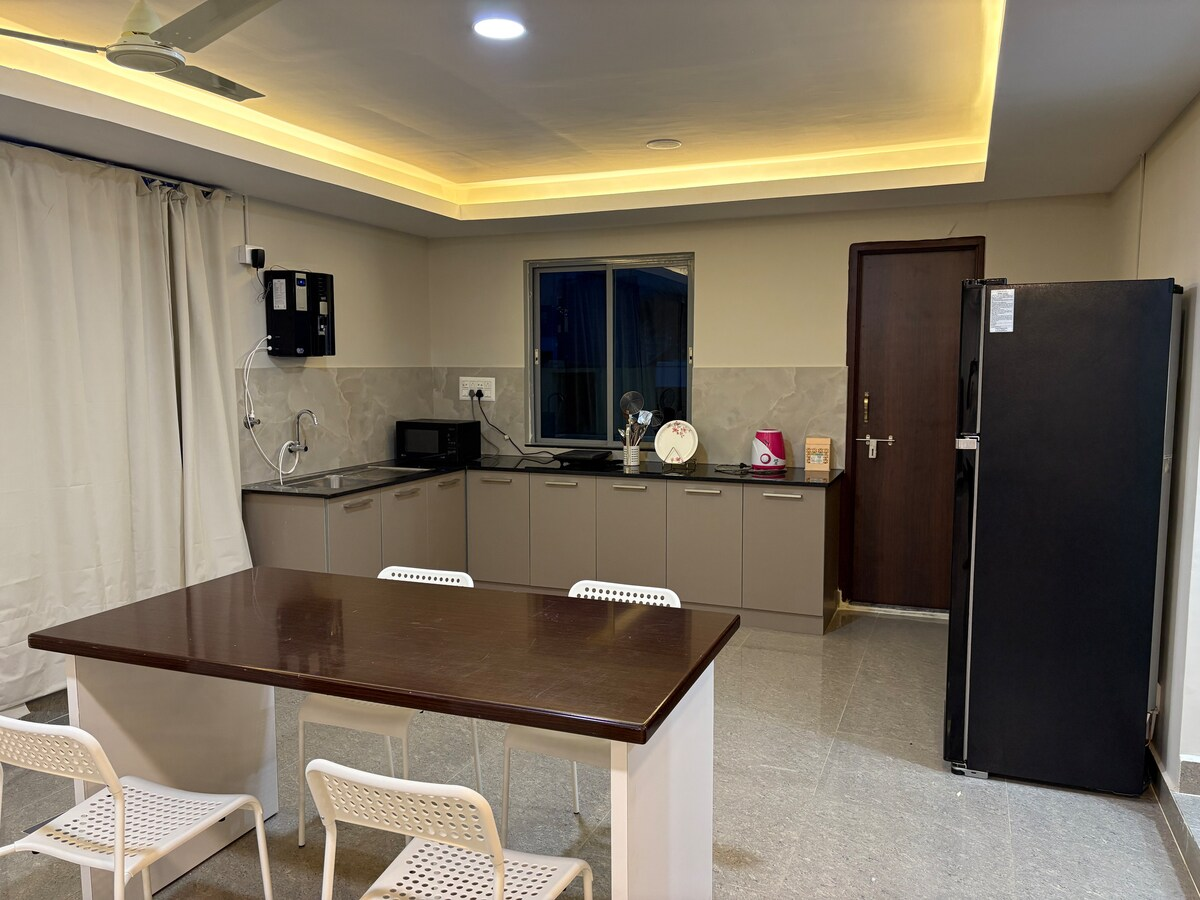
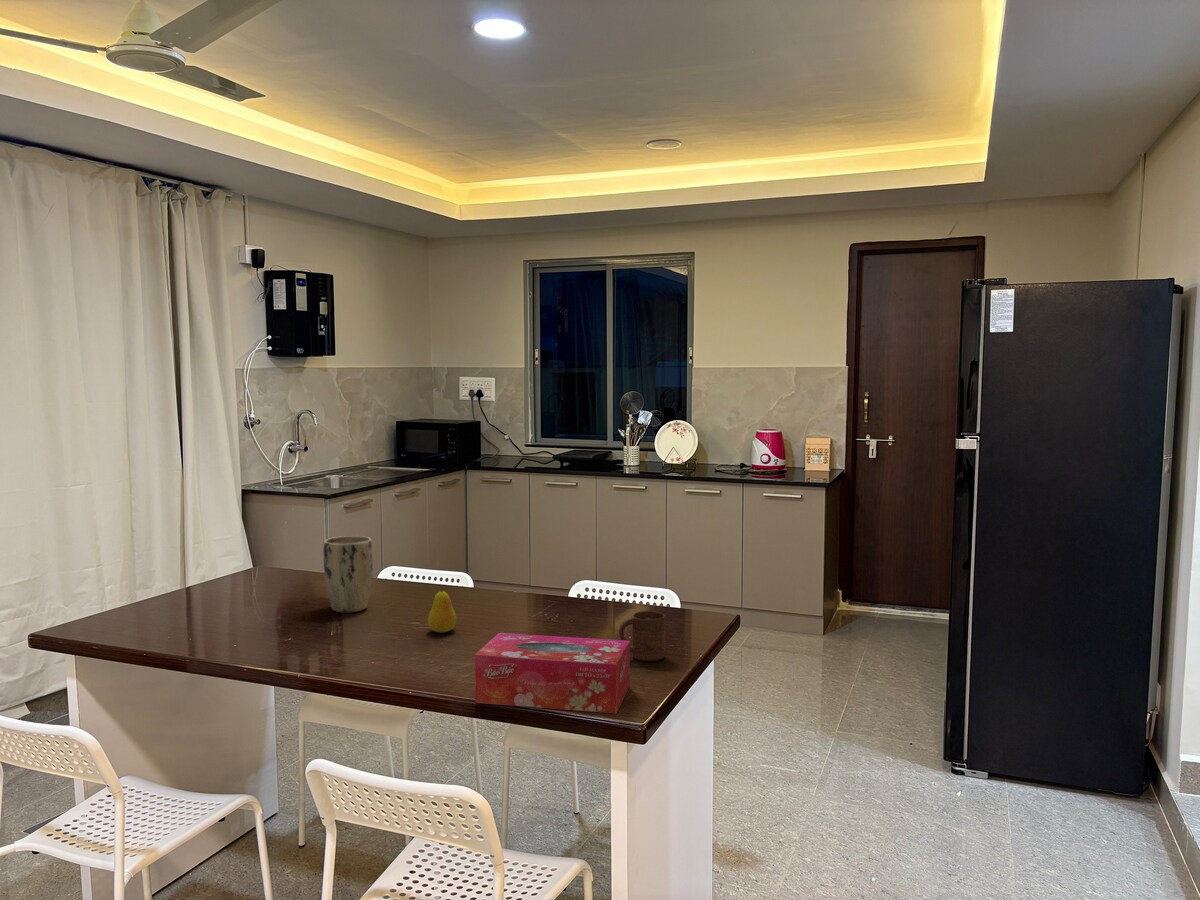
+ cup (644, 637)
+ plant pot (348, 574)
+ fruit (442, 608)
+ tissue box (554, 671)
